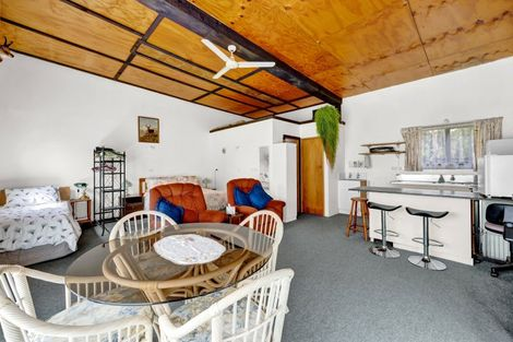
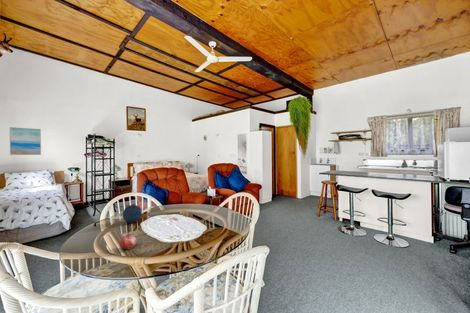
+ wall art (25, 141)
+ fruit (128, 240)
+ decorative orb (132, 213)
